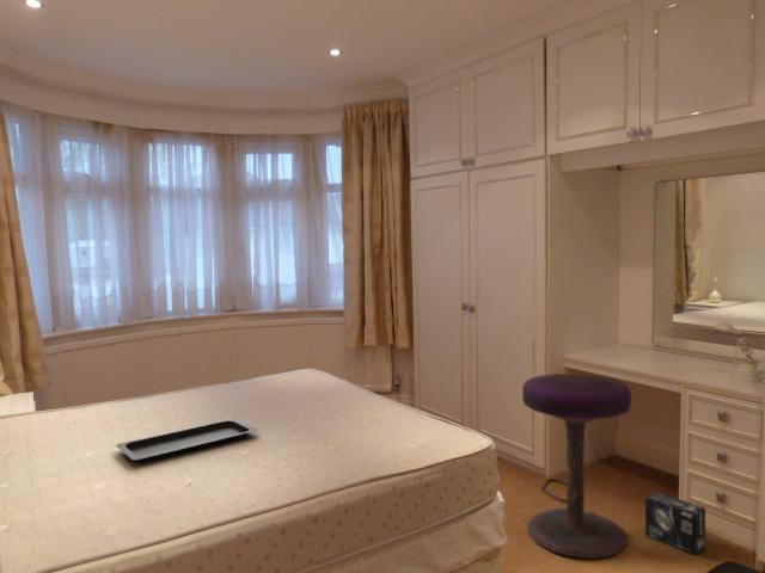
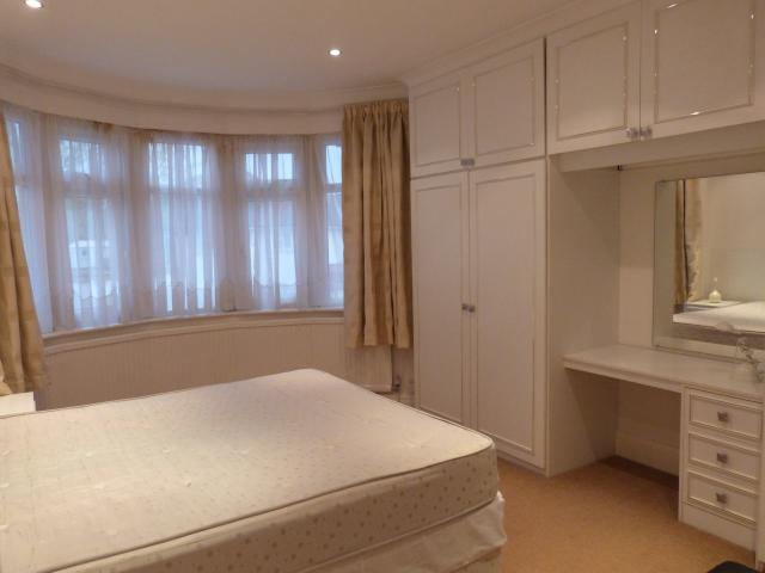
- stool (575, 456)
- box (674, 522)
- serving tray (189, 439)
